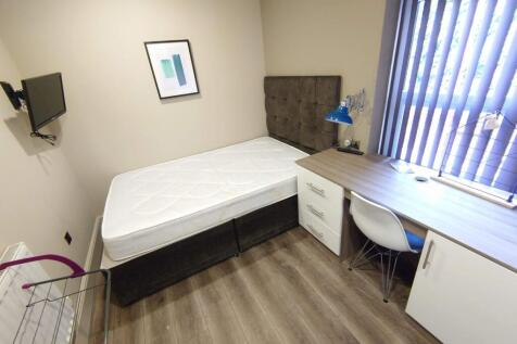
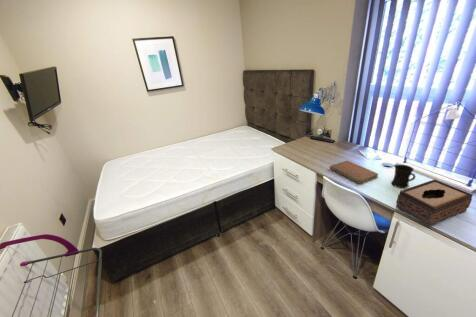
+ mug (402, 176)
+ tissue box (432, 201)
+ notebook (352, 171)
